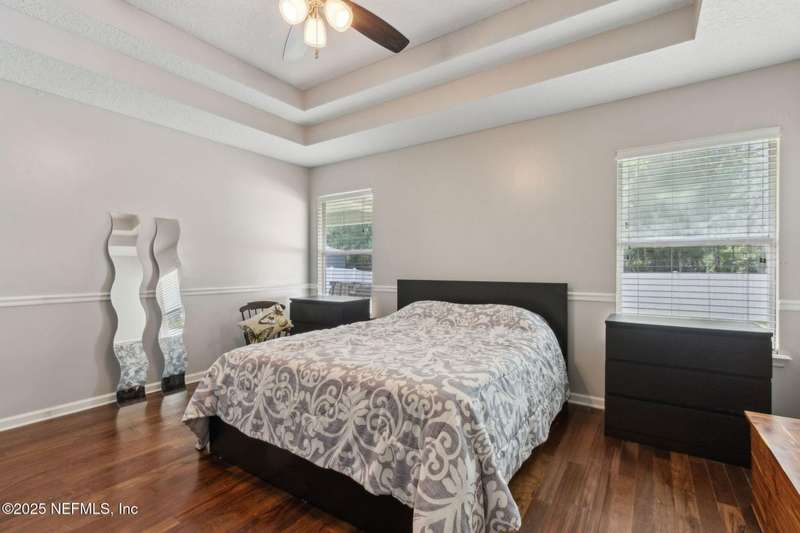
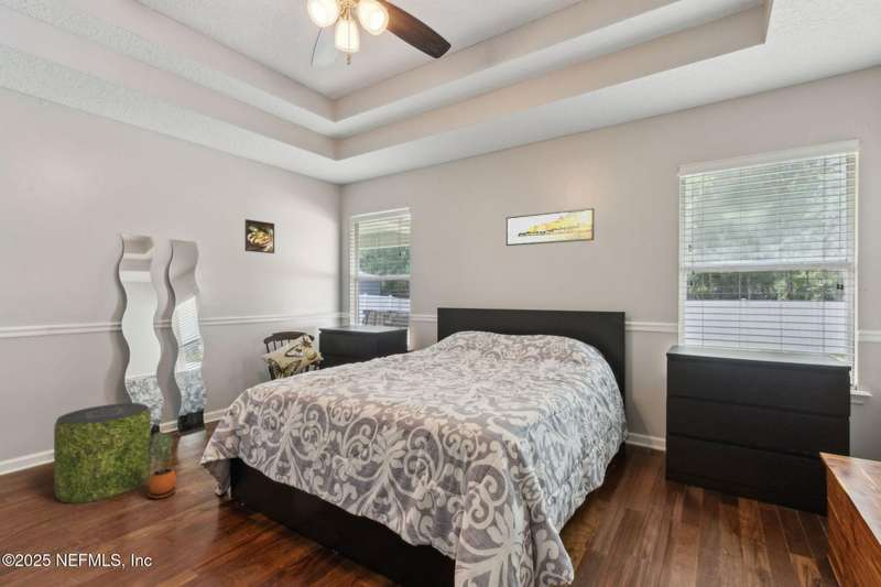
+ pouf (105, 448)
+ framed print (260, 237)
+ potted plant (160, 464)
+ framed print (547, 228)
